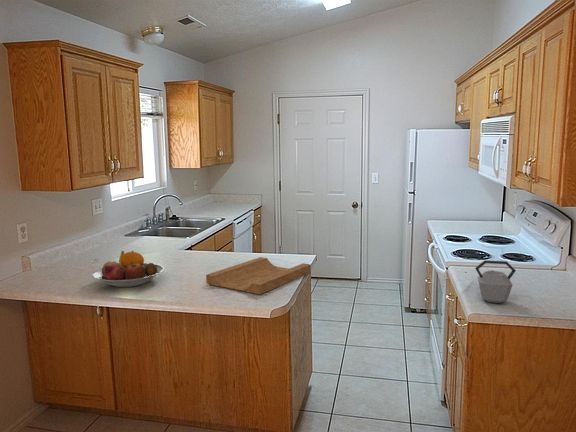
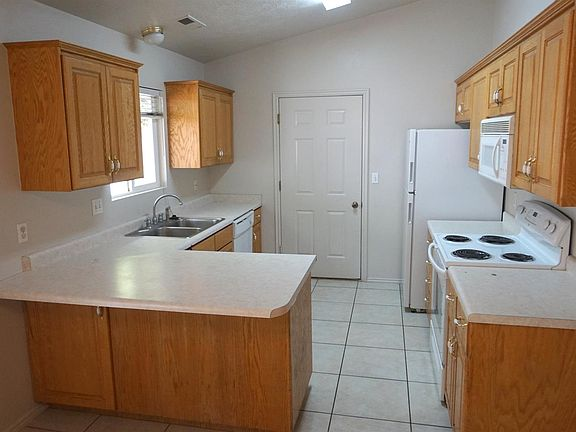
- fruit bowl (128, 268)
- cutting board (260, 273)
- kettle (492, 276)
